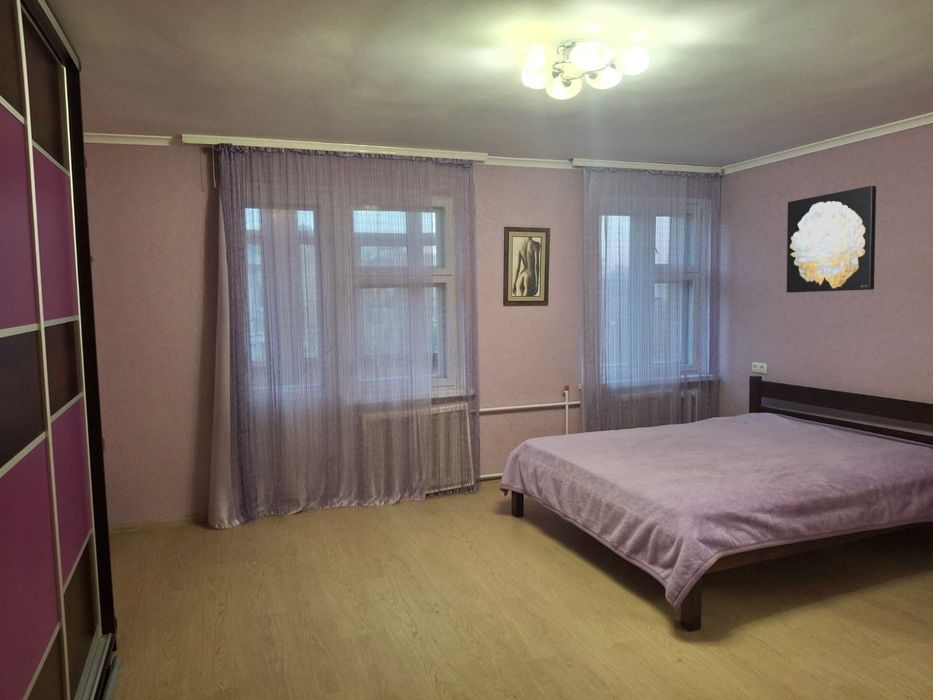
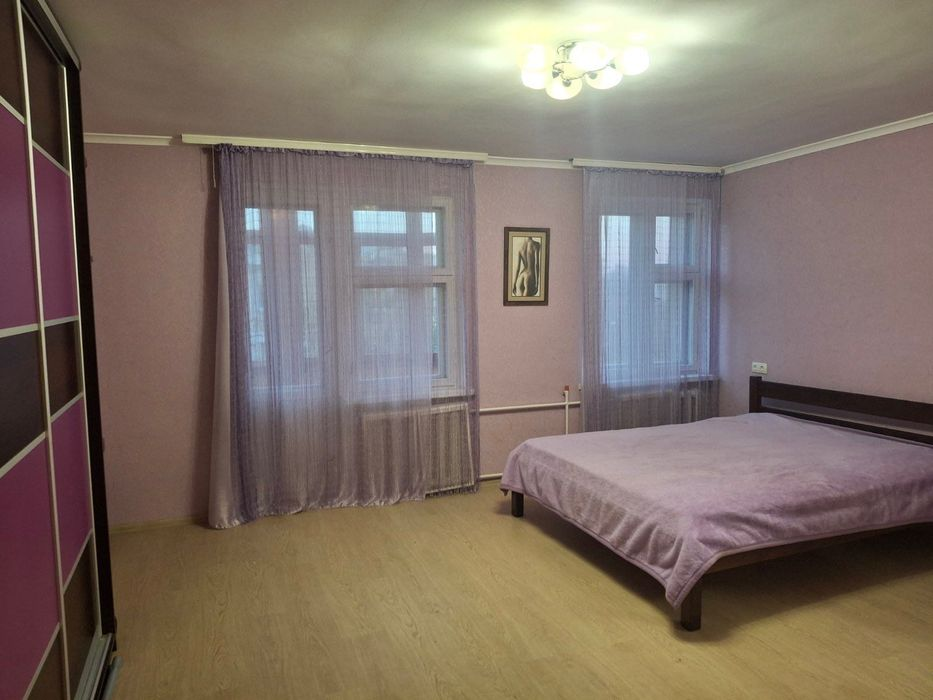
- wall art (828, 243)
